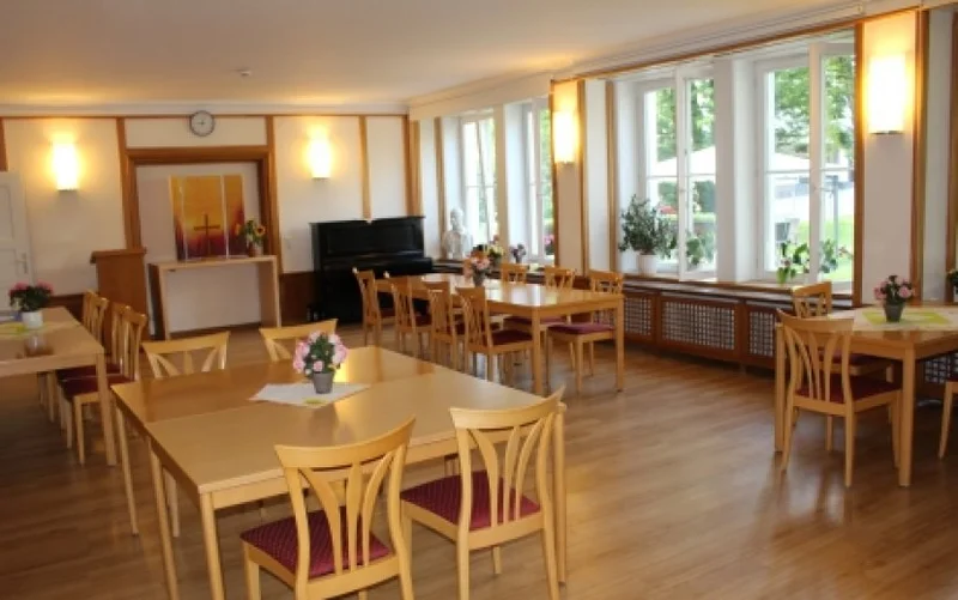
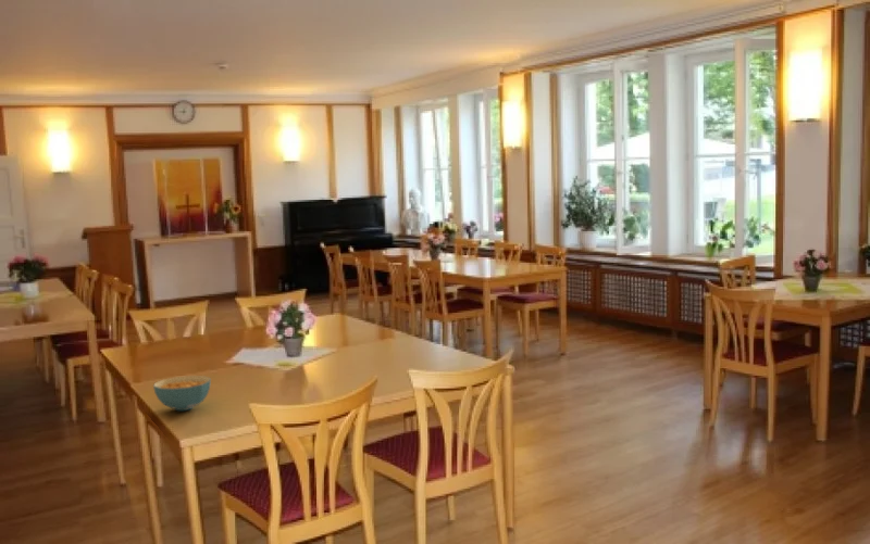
+ cereal bowl (183, 395)
